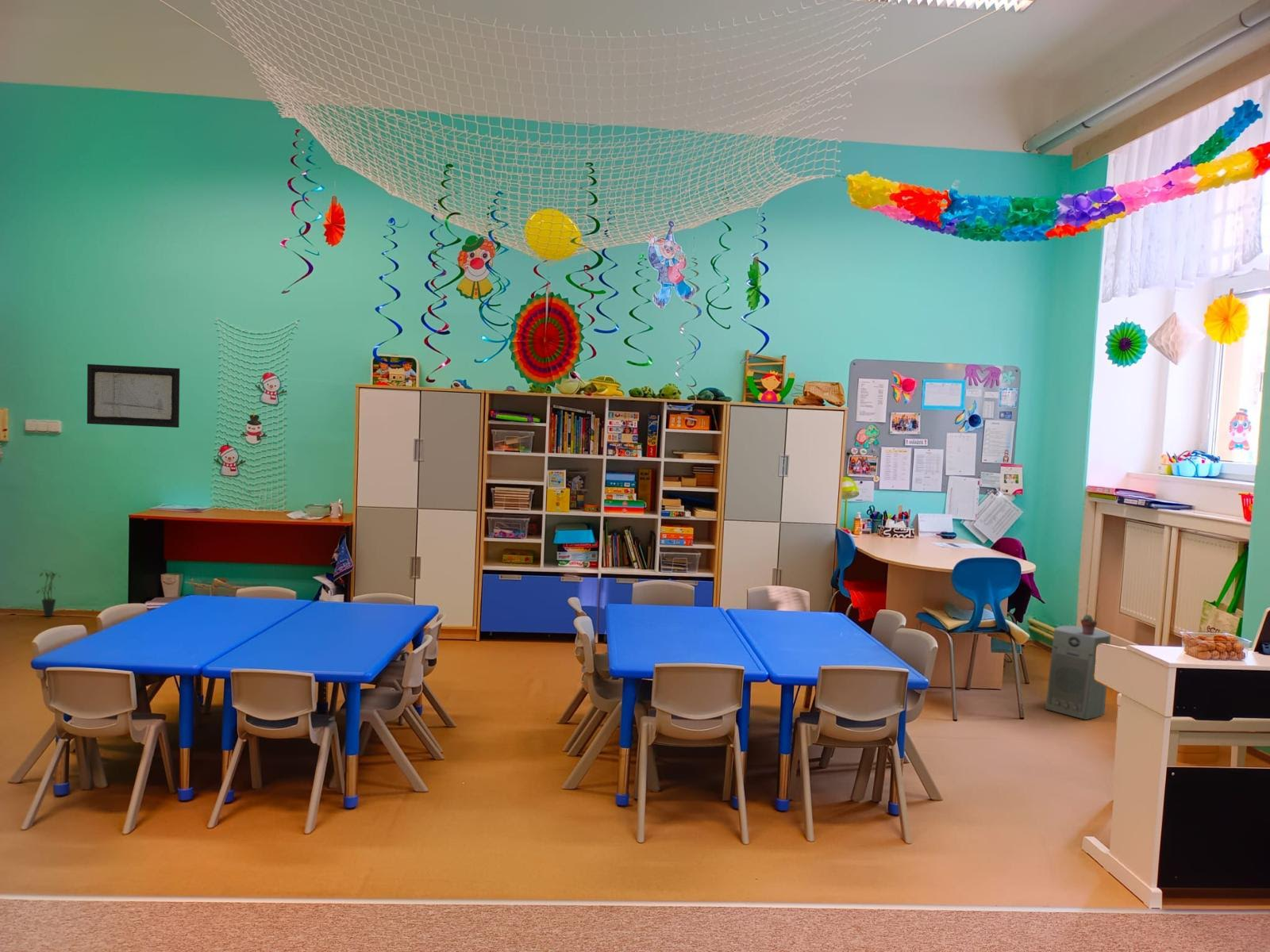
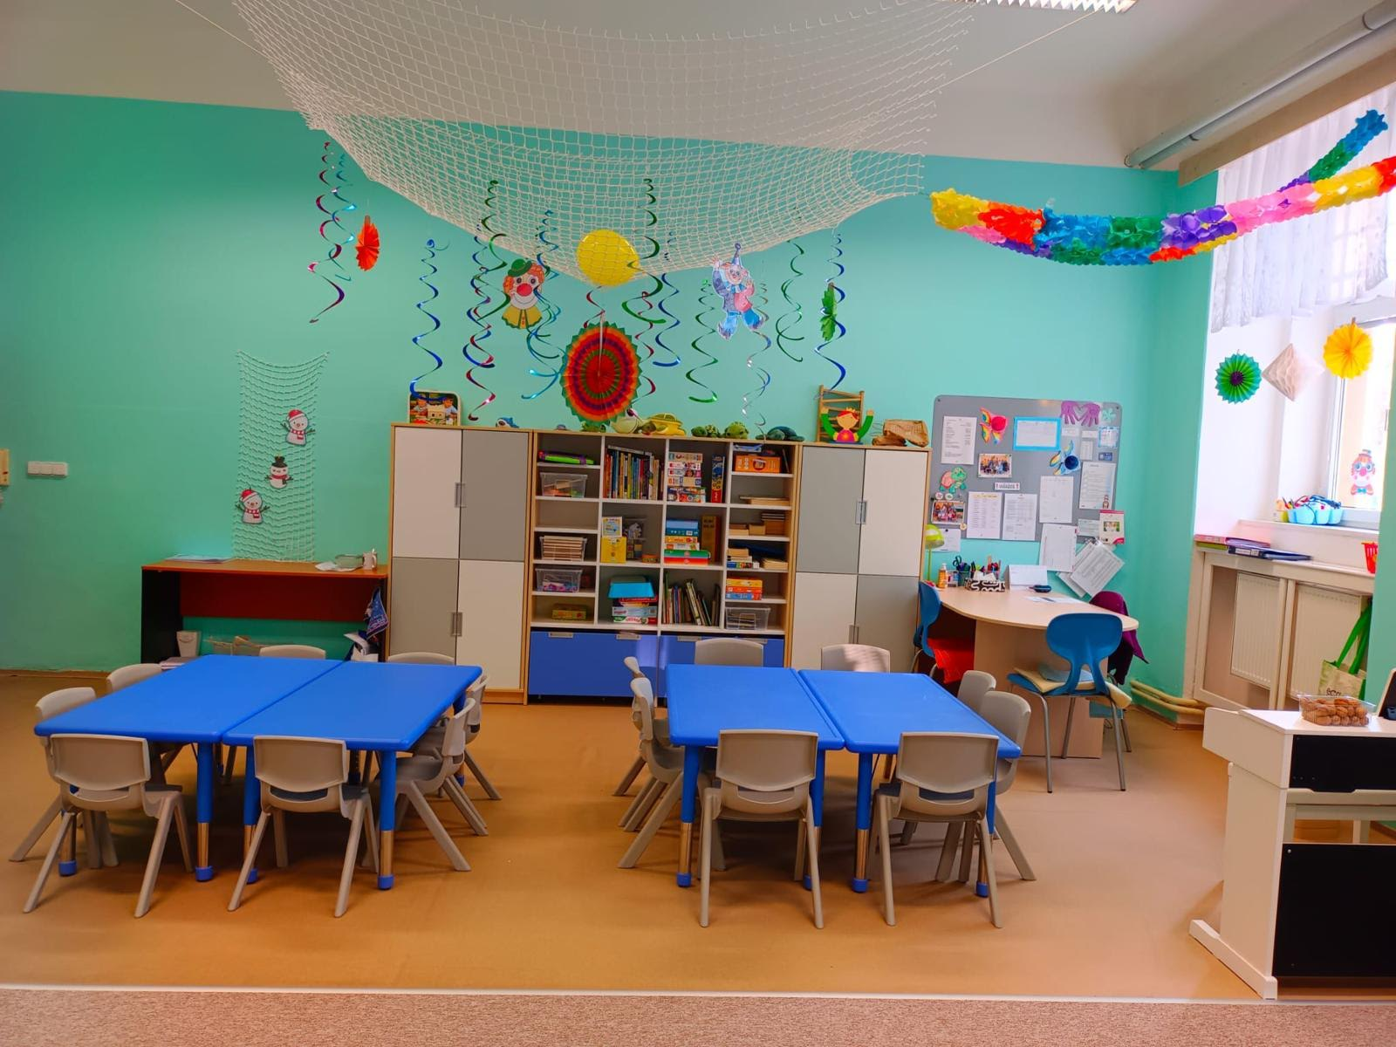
- wall art (133, 396)
- fan (1080, 670)
- potted succulent (1088, 624)
- potted plant (48, 593)
